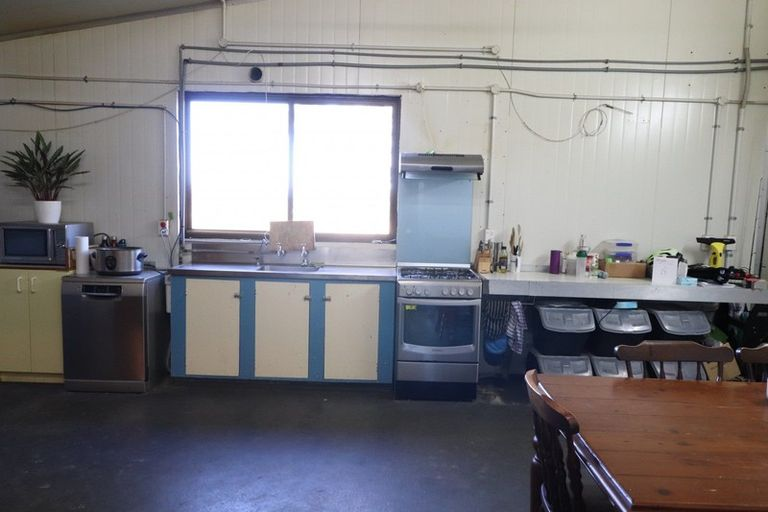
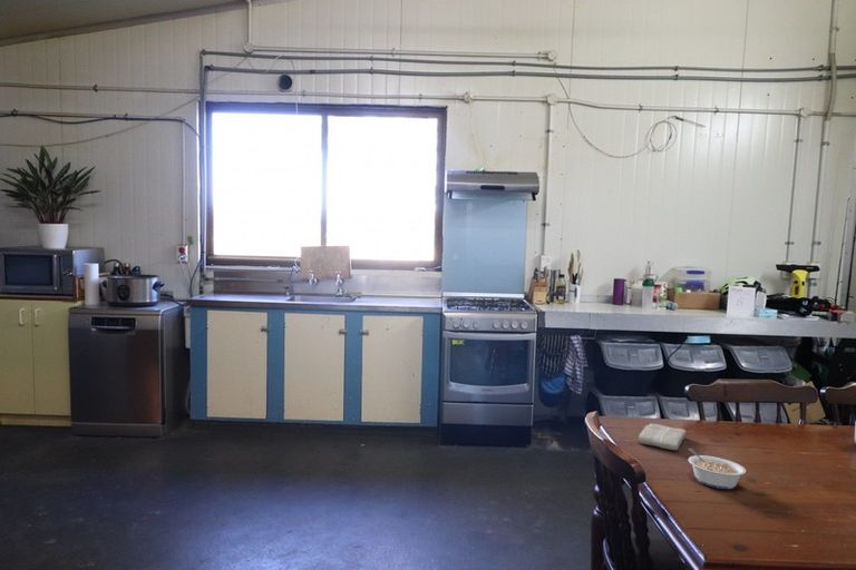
+ legume (713, 471)
+ washcloth (662, 435)
